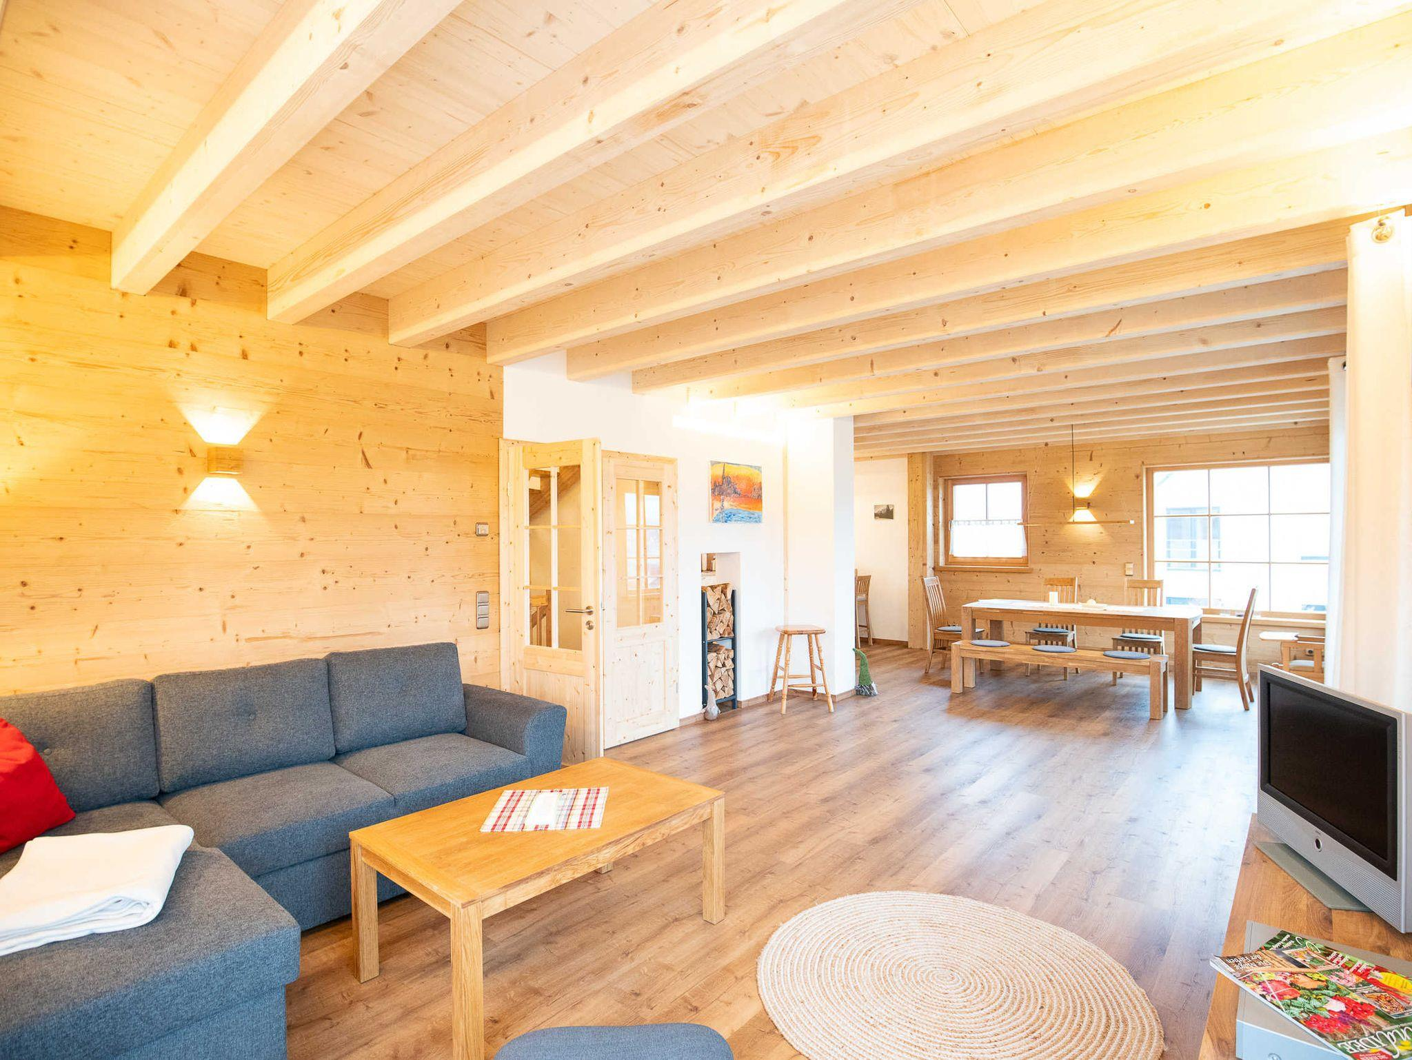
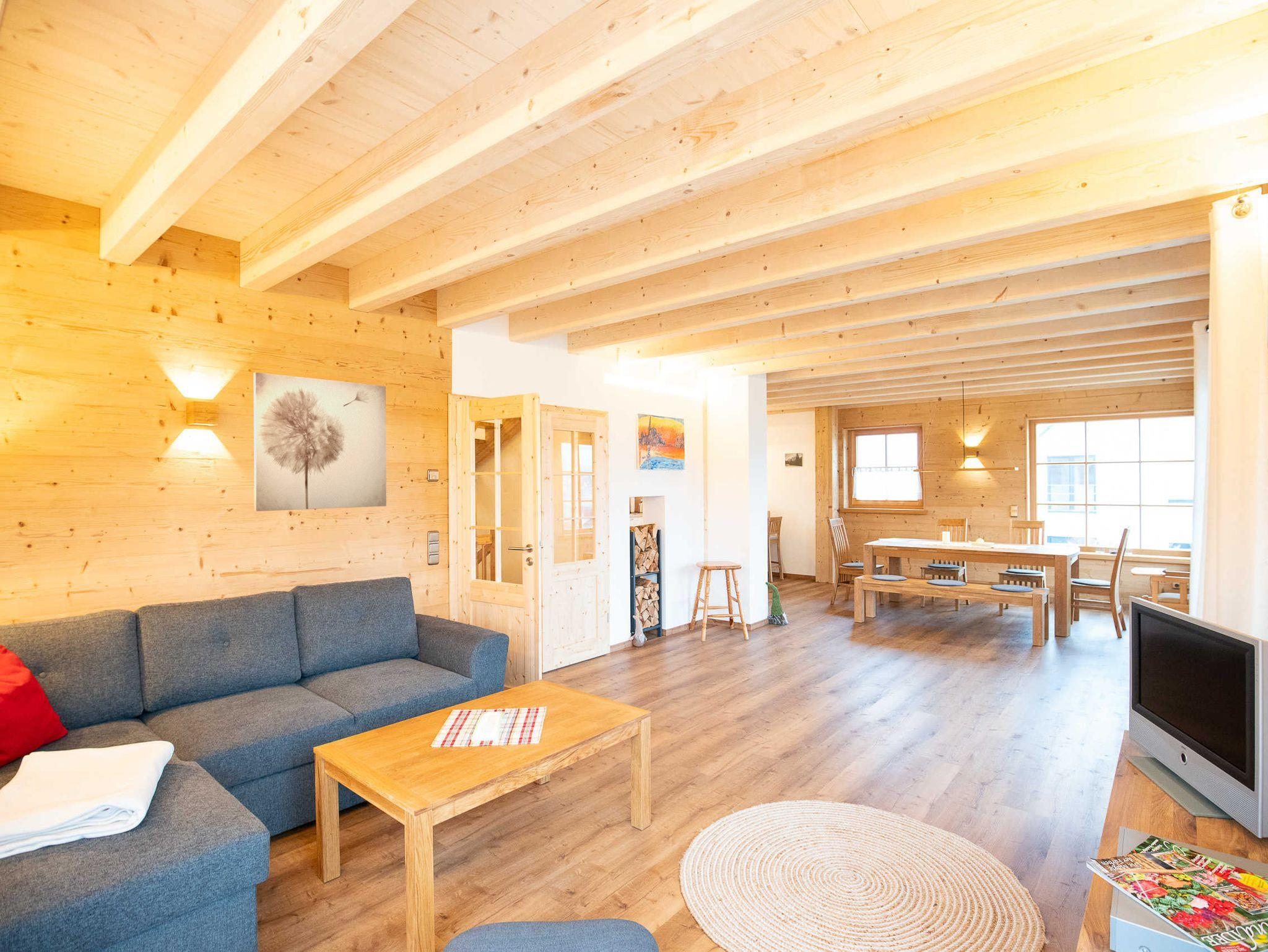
+ wall art (324, 444)
